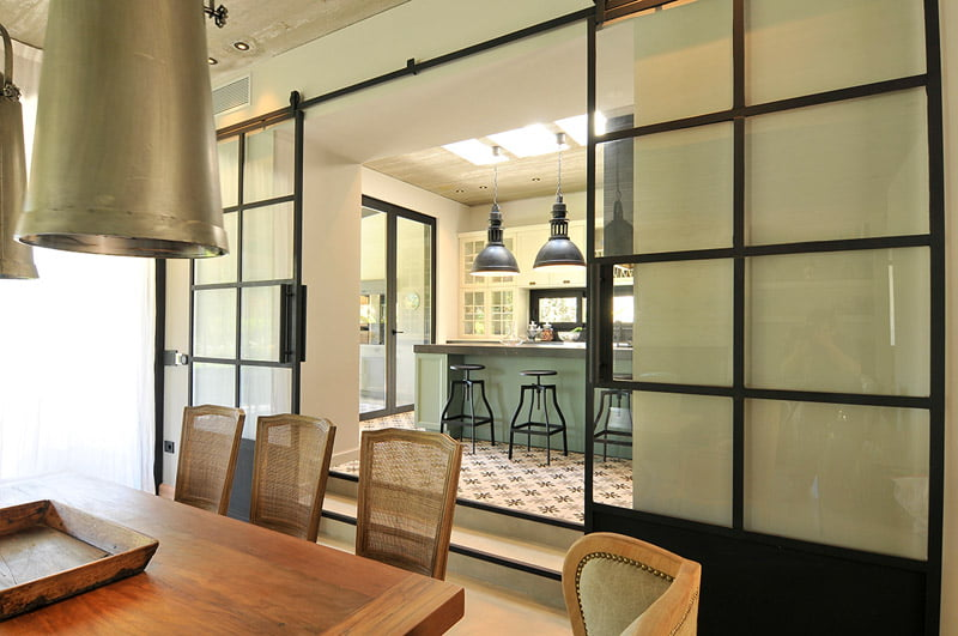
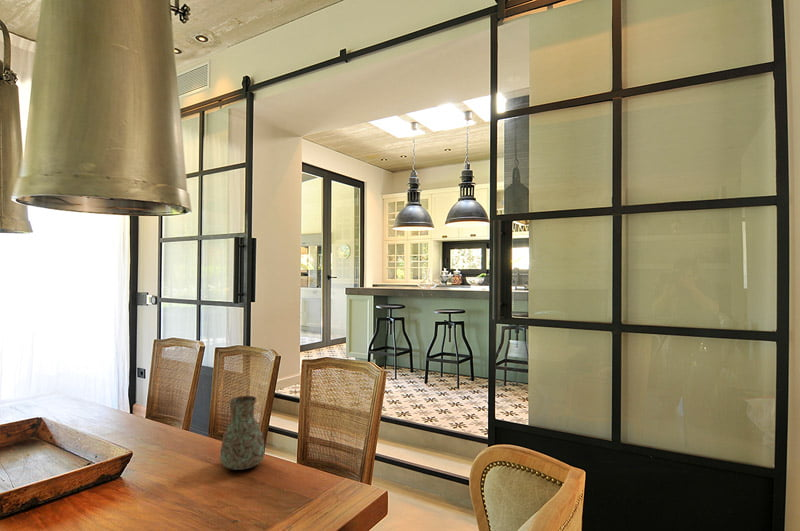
+ decorative vase (243, 432)
